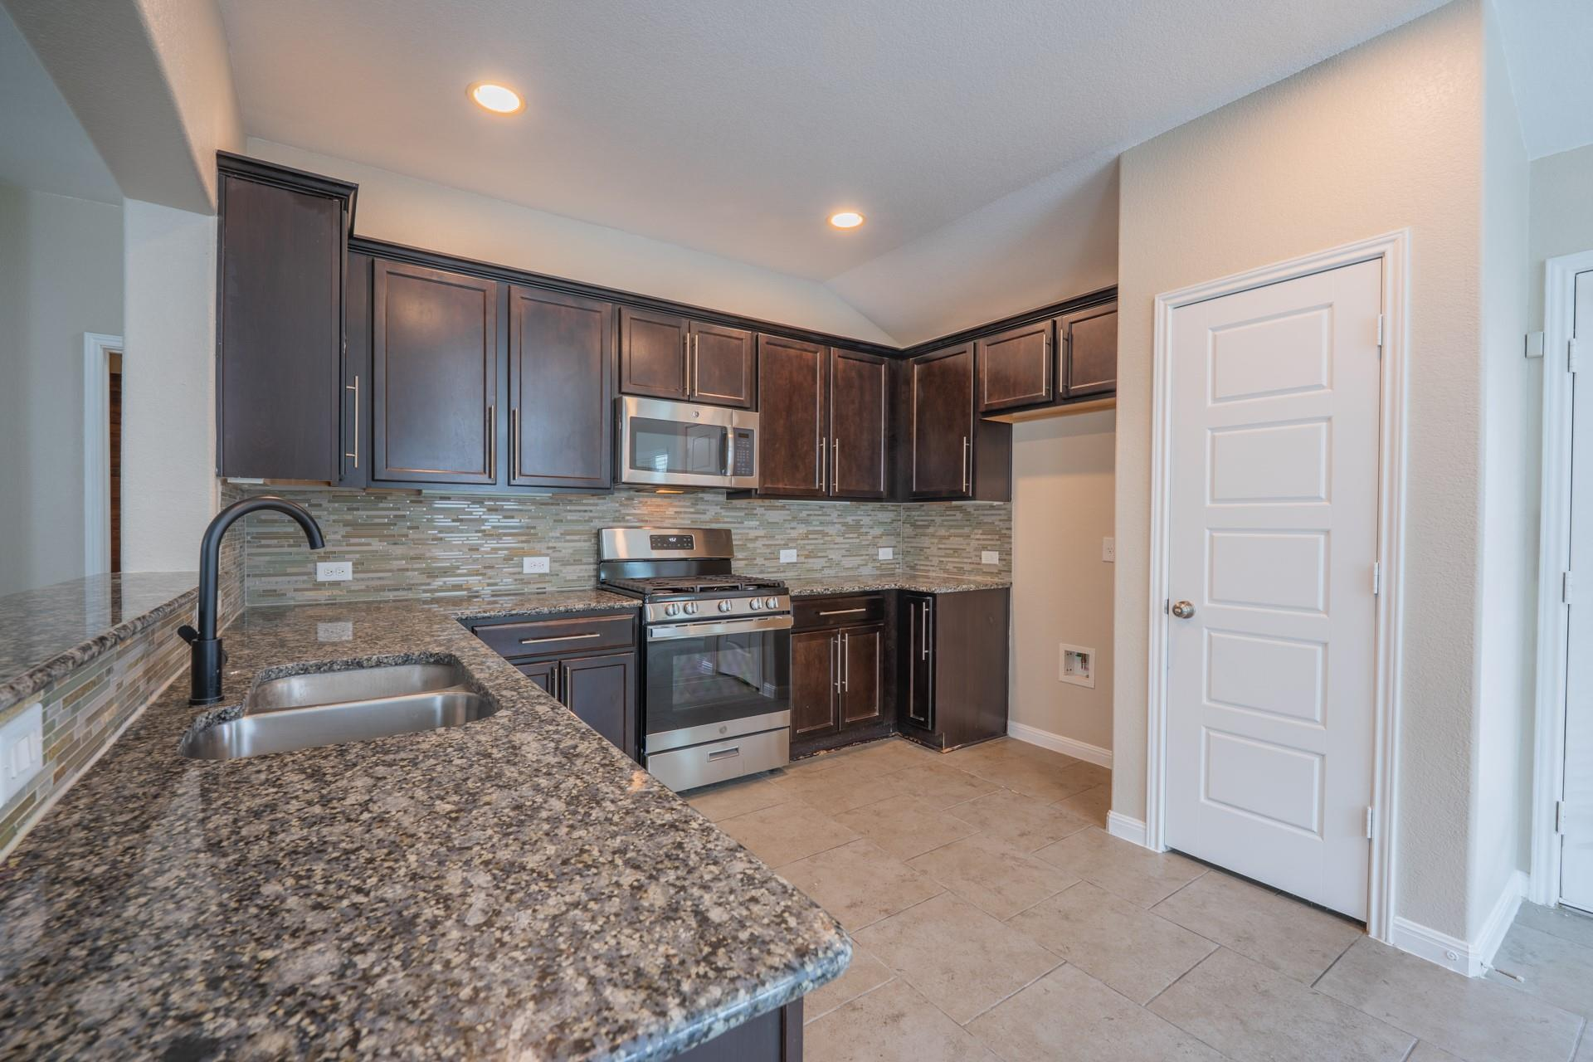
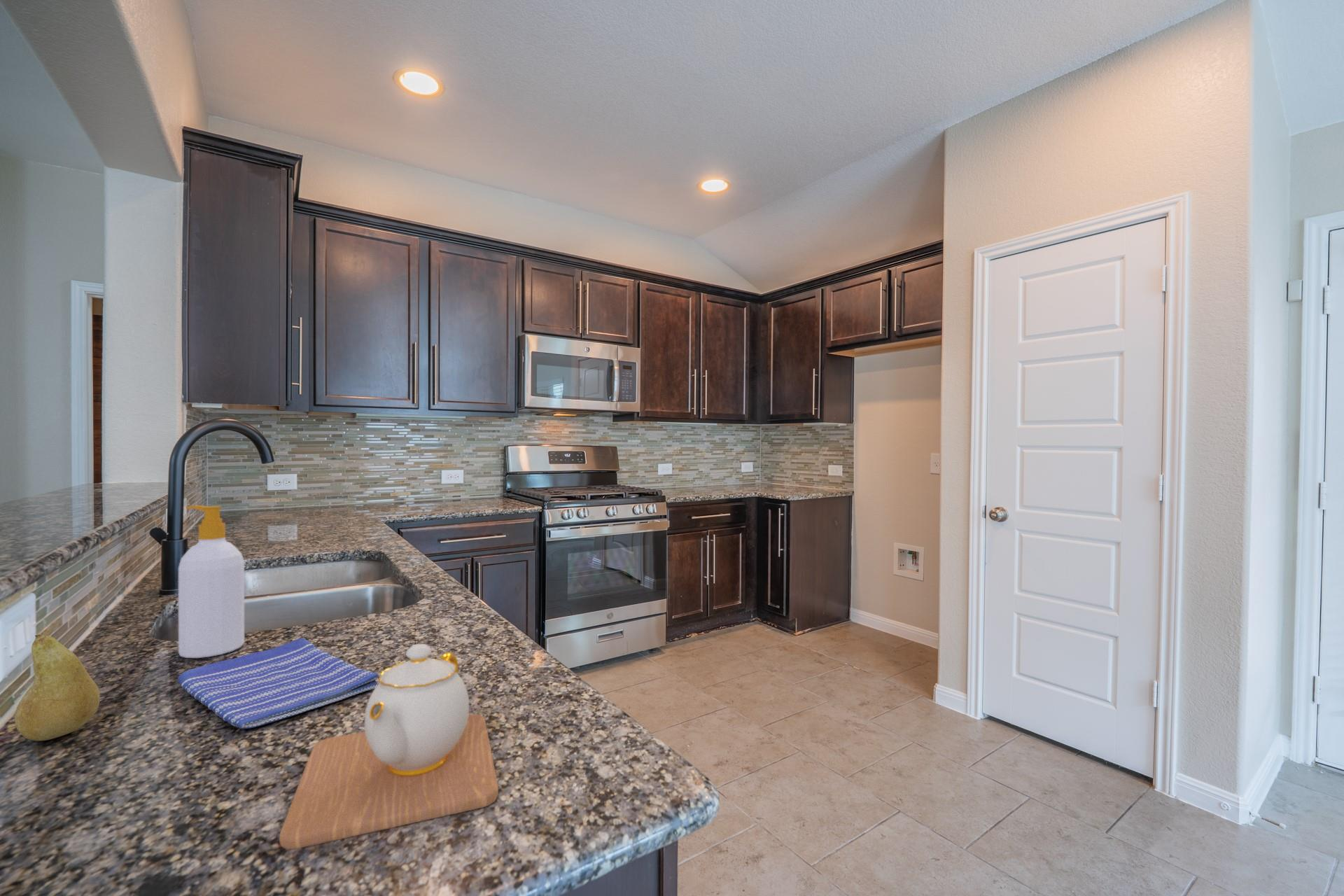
+ dish towel (278, 677)
+ teapot (400, 710)
+ soap bottle (210, 578)
+ fruit (59, 682)
